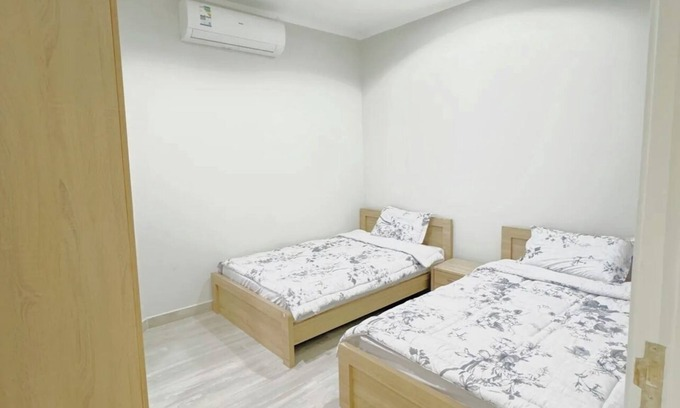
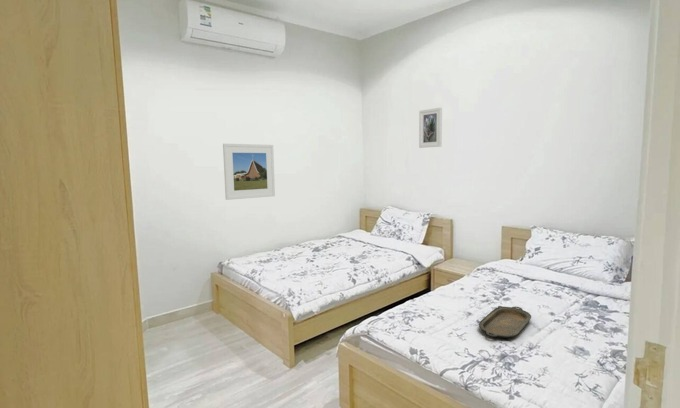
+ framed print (430, 128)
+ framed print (250, 171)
+ serving tray (505, 322)
